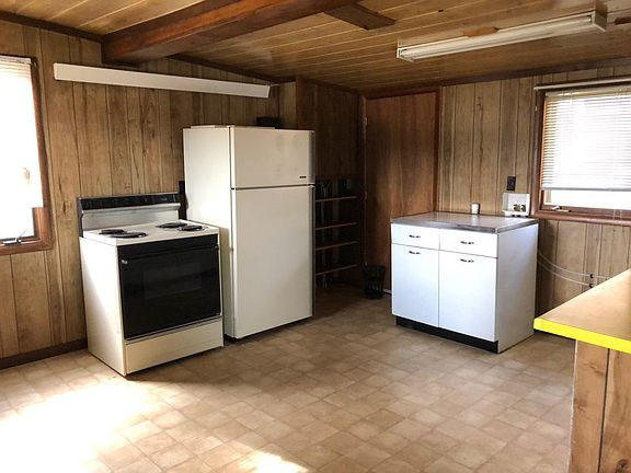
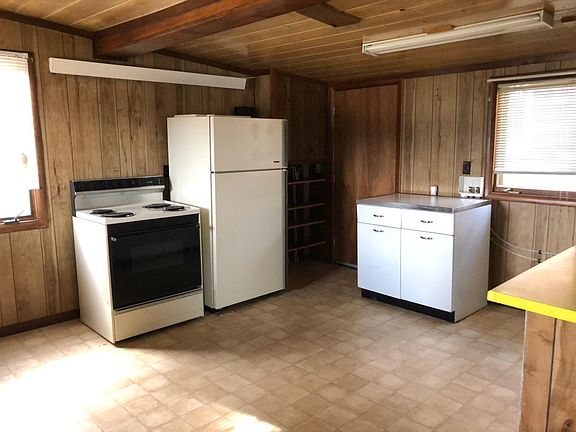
- wastebasket (372, 281)
